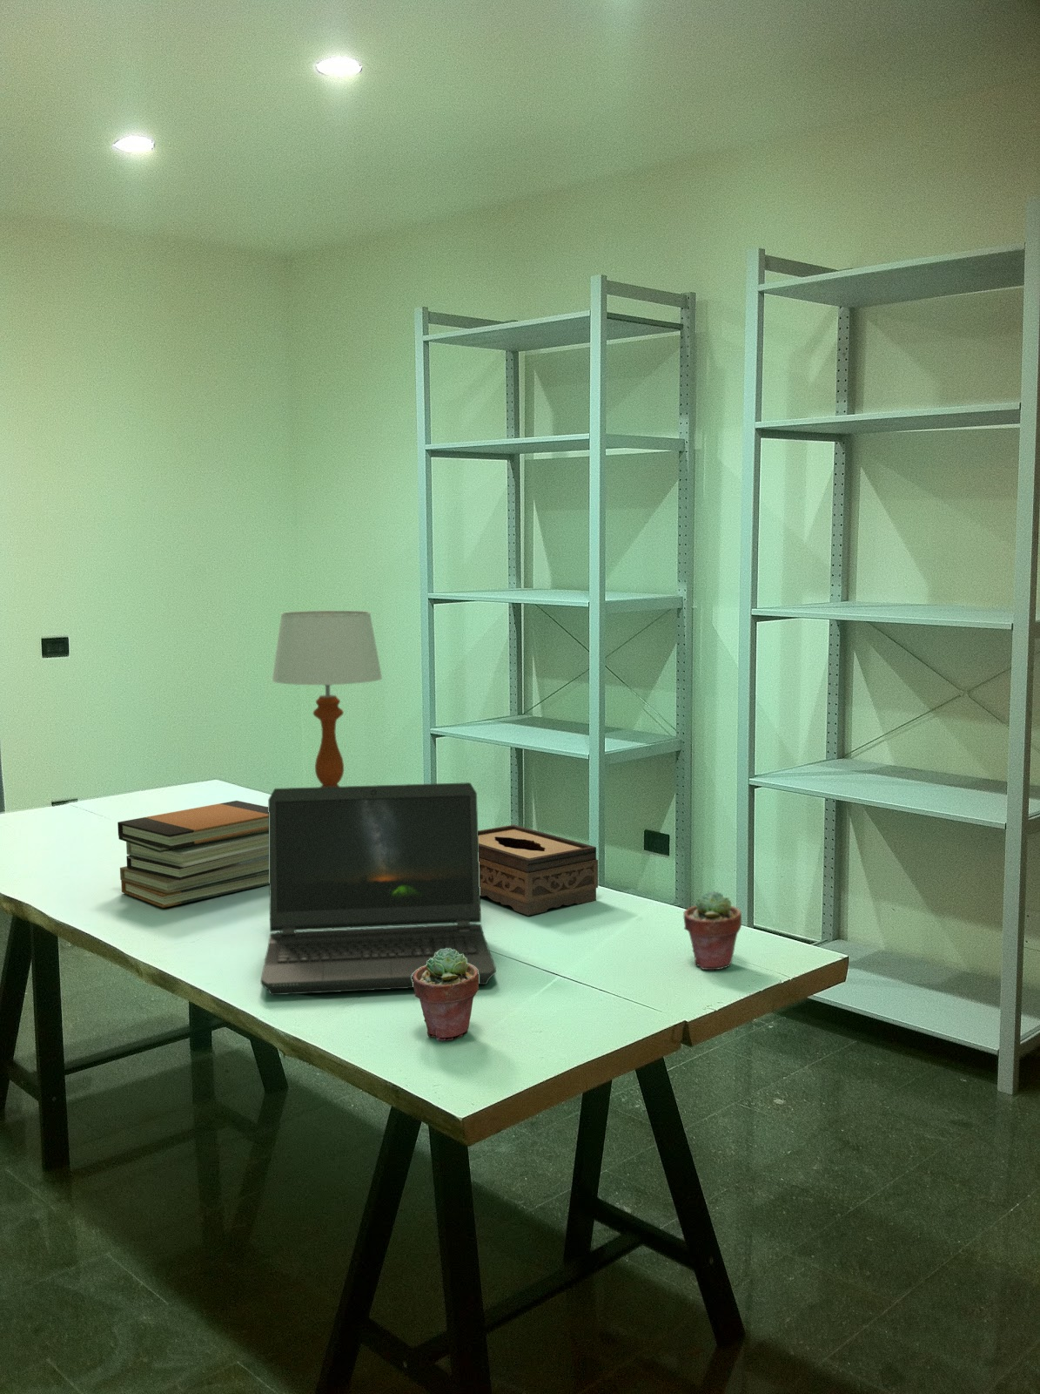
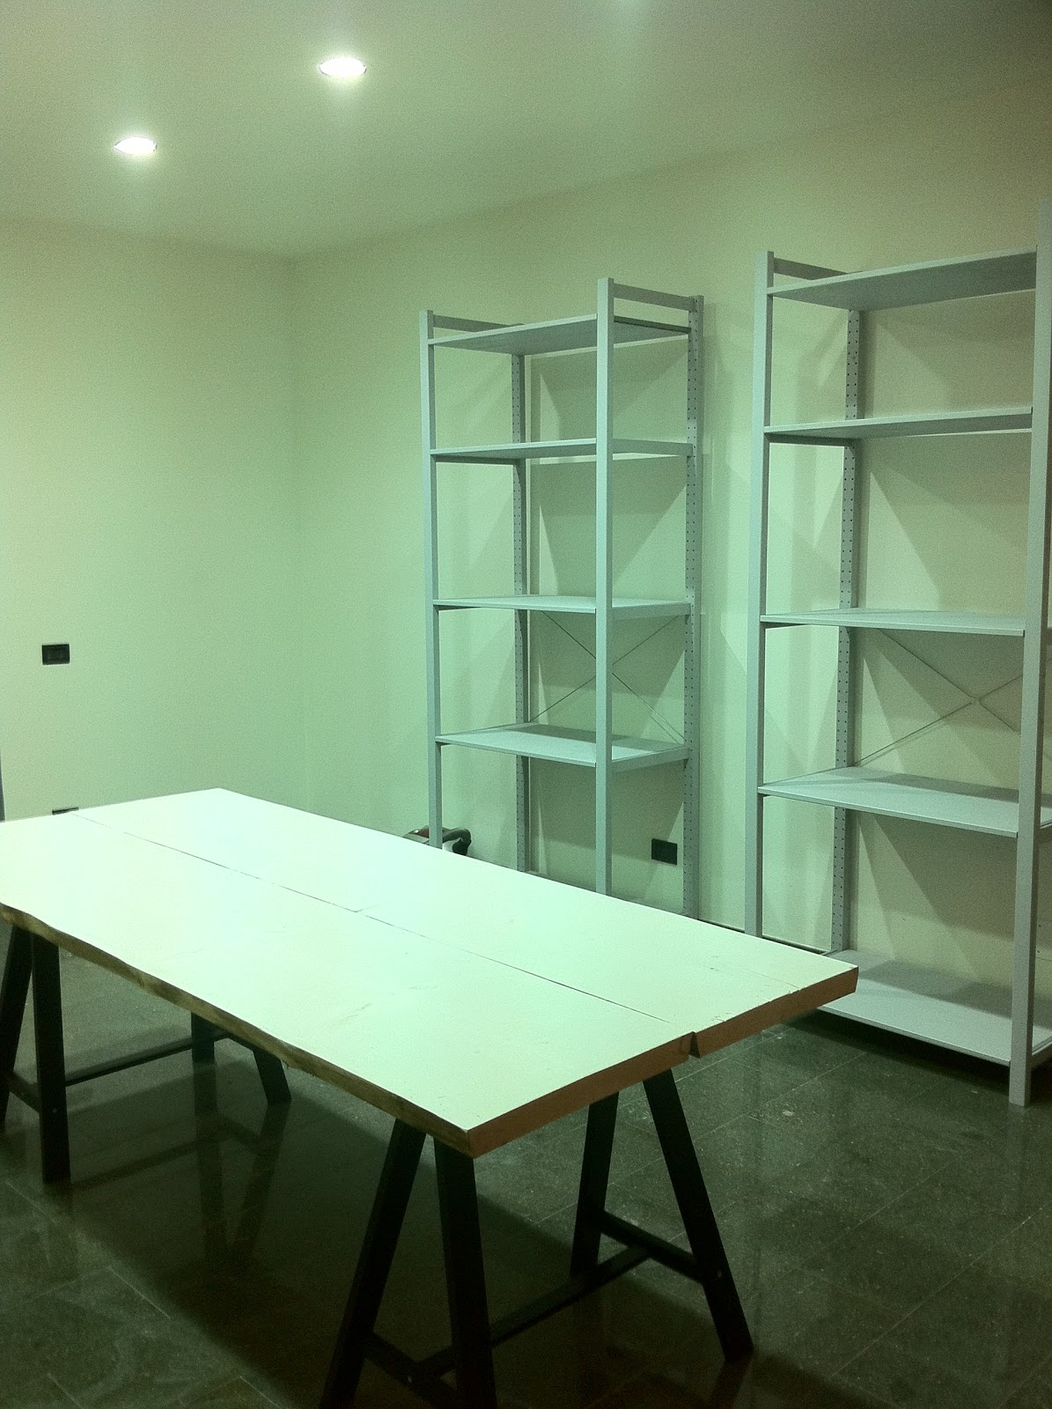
- potted succulent (712, 927)
- table lamp (328, 726)
- book stack (205, 852)
- laptop computer (376, 881)
- tissue box (520, 867)
- potted succulent (446, 989)
